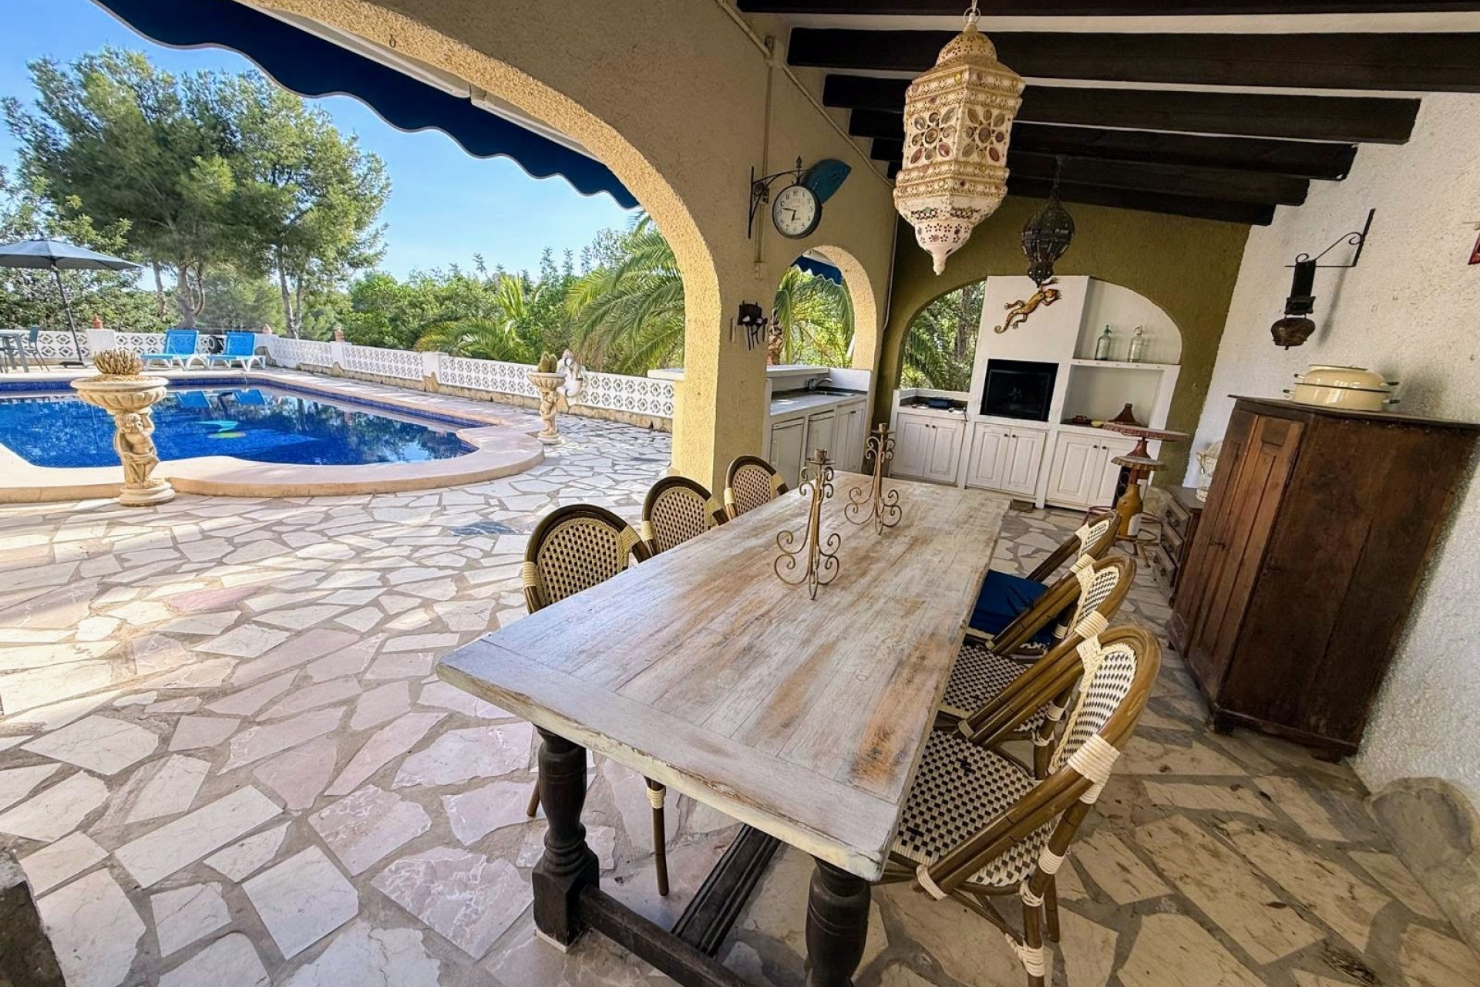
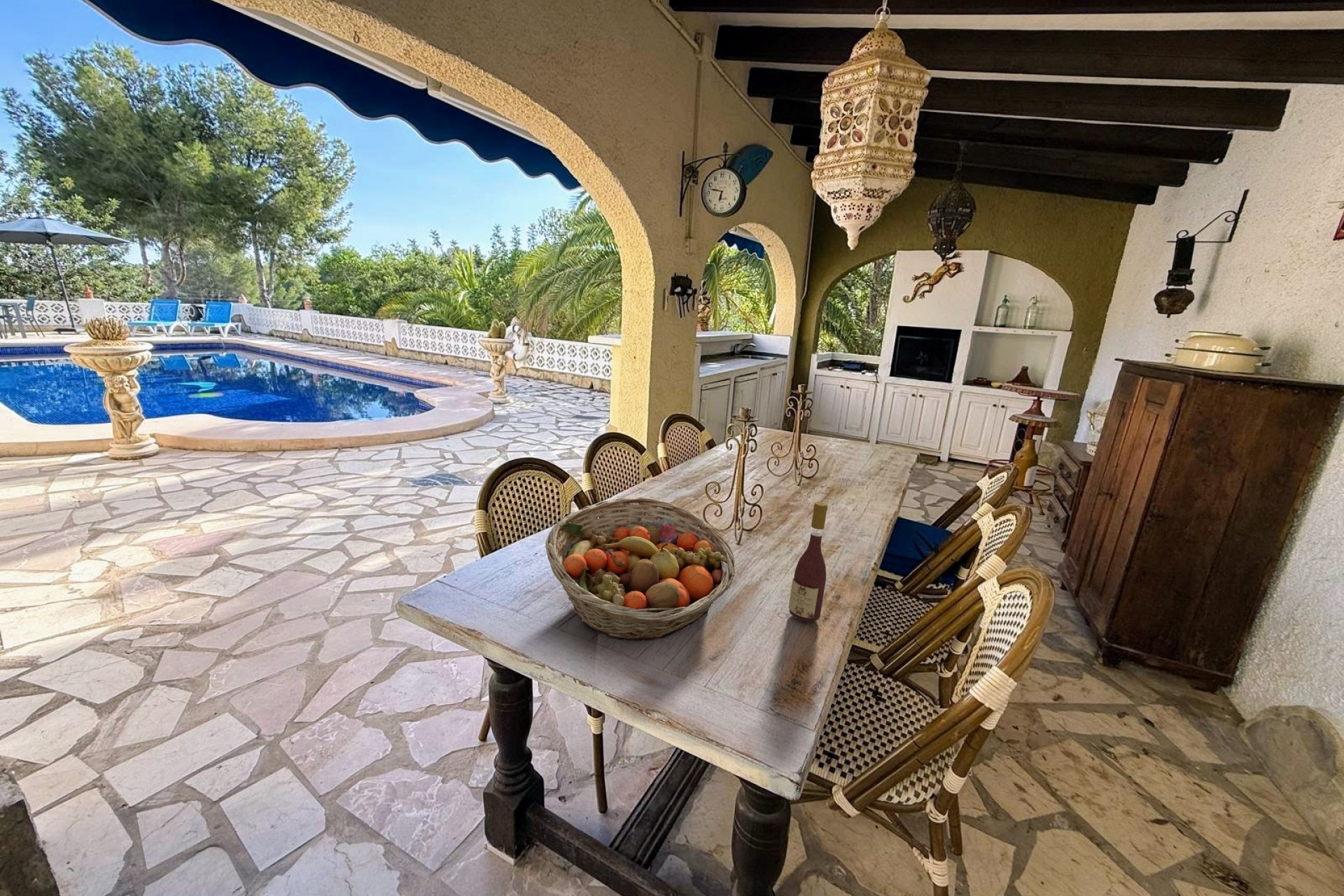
+ wine bottle (812, 561)
+ fruit basket (643, 564)
